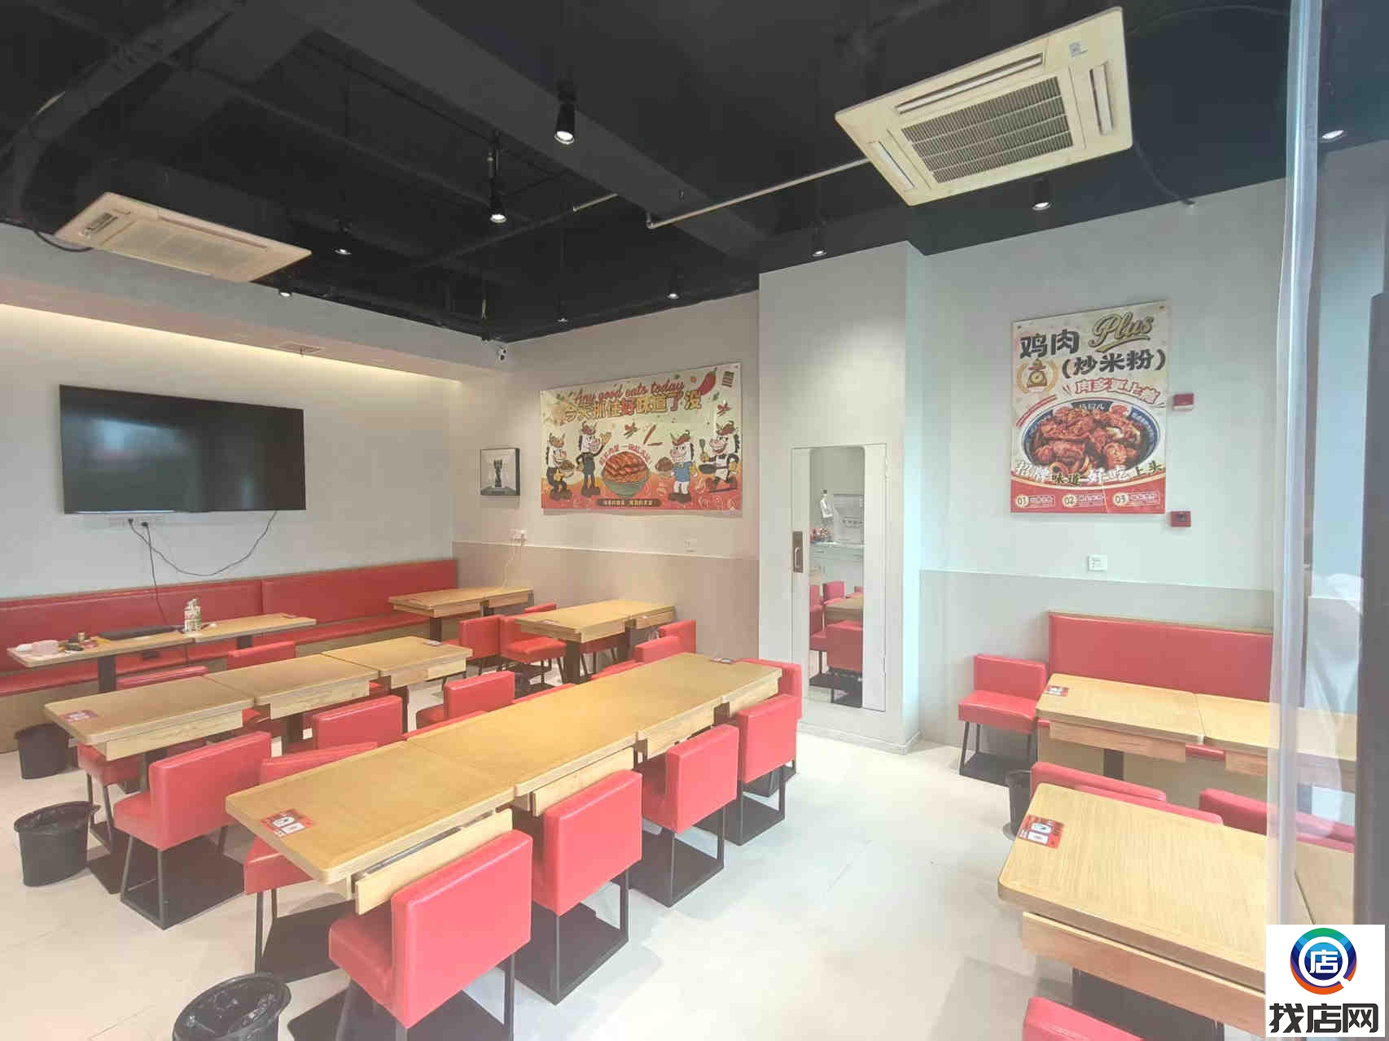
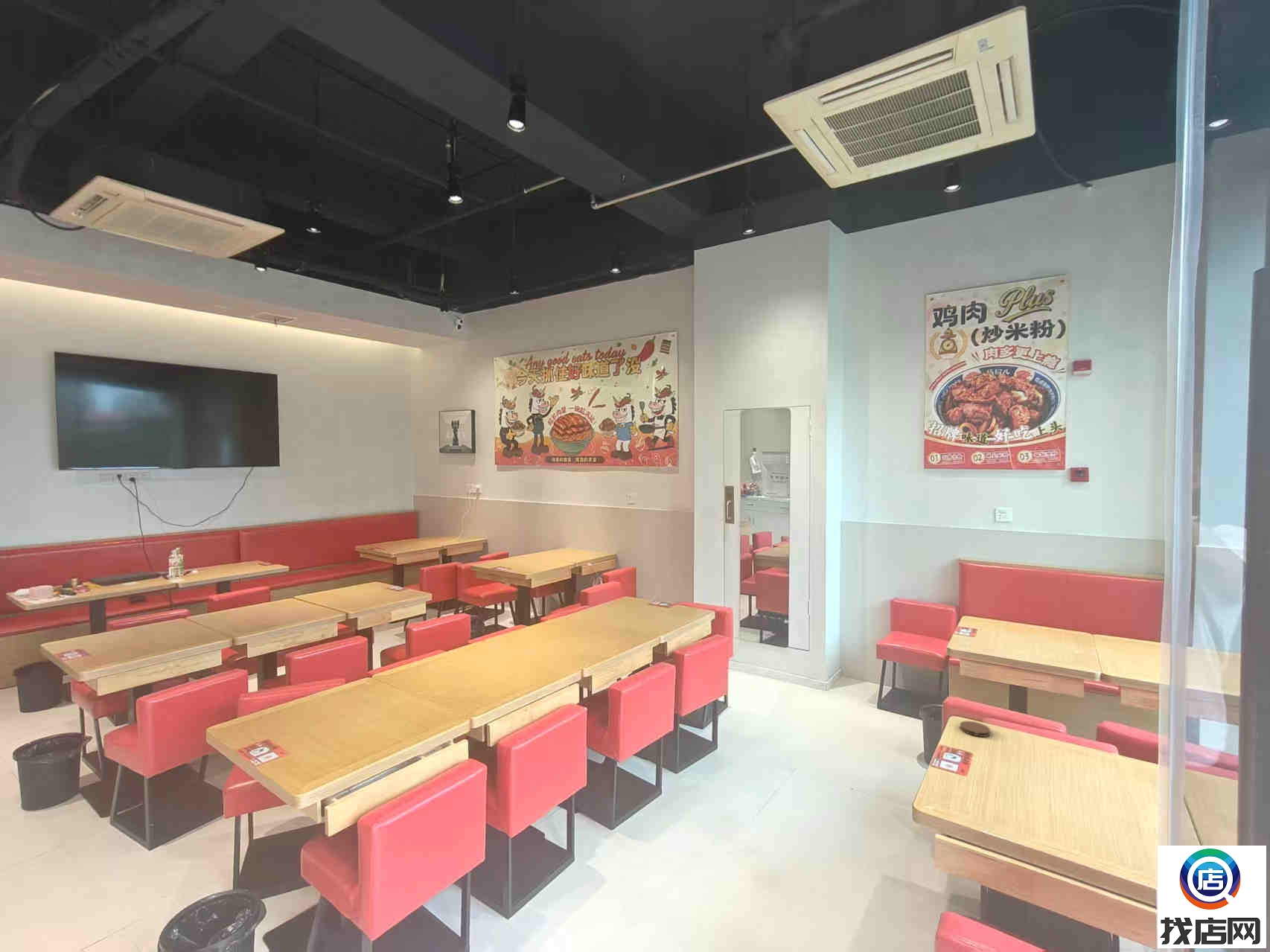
+ coaster (974, 728)
